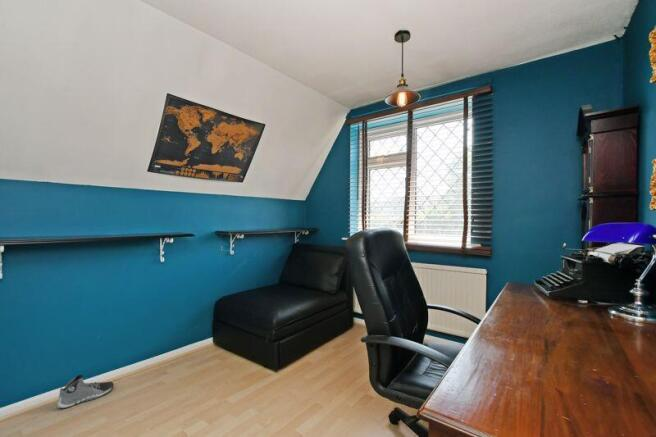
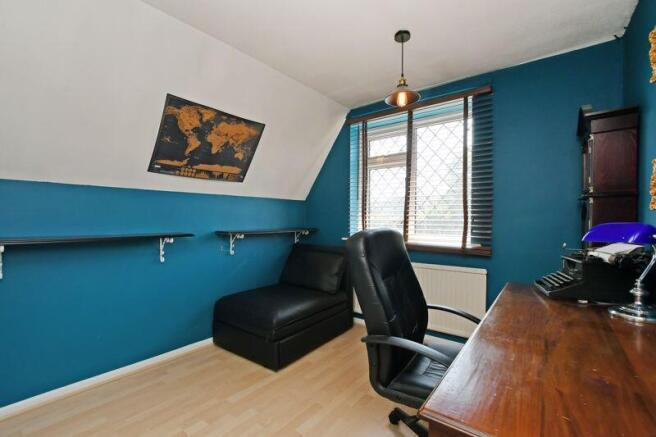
- sneaker (87, 385)
